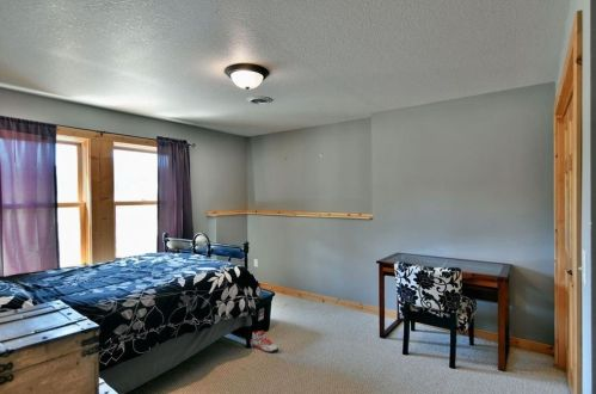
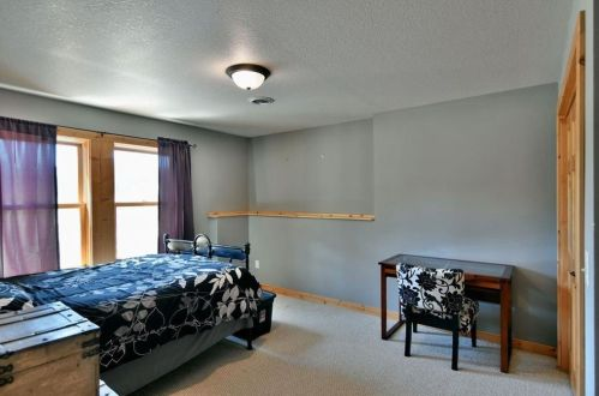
- sneaker (264, 340)
